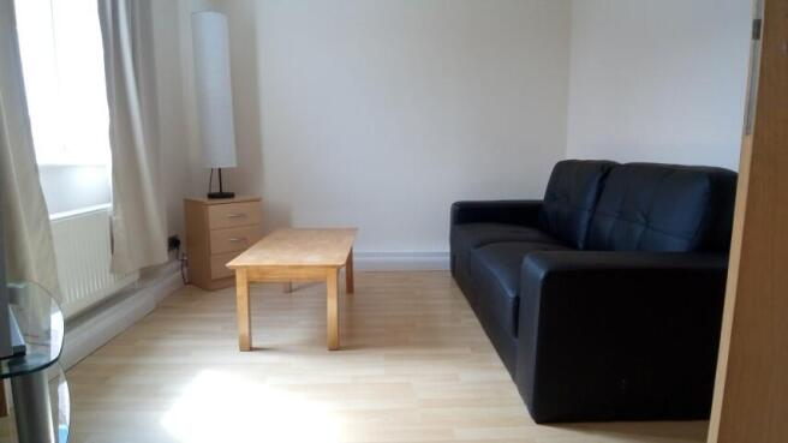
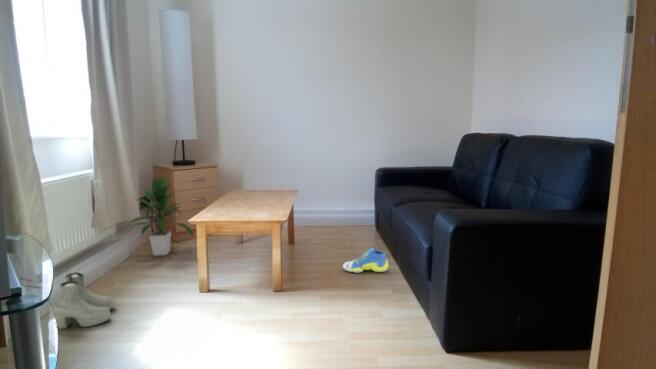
+ indoor plant (160, 215)
+ sneaker (365, 258)
+ boots (84, 297)
